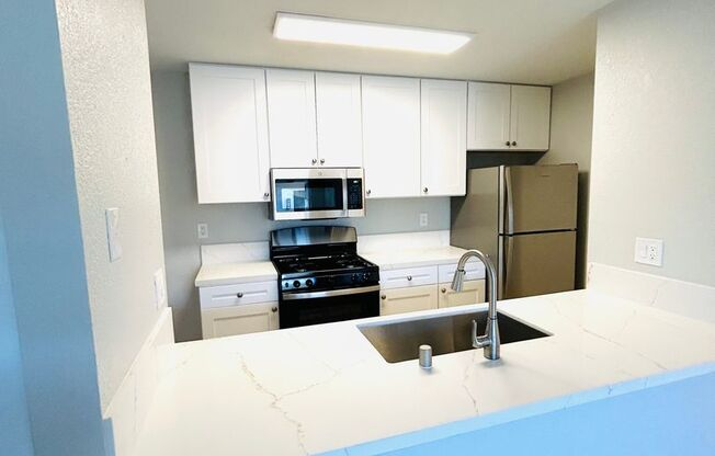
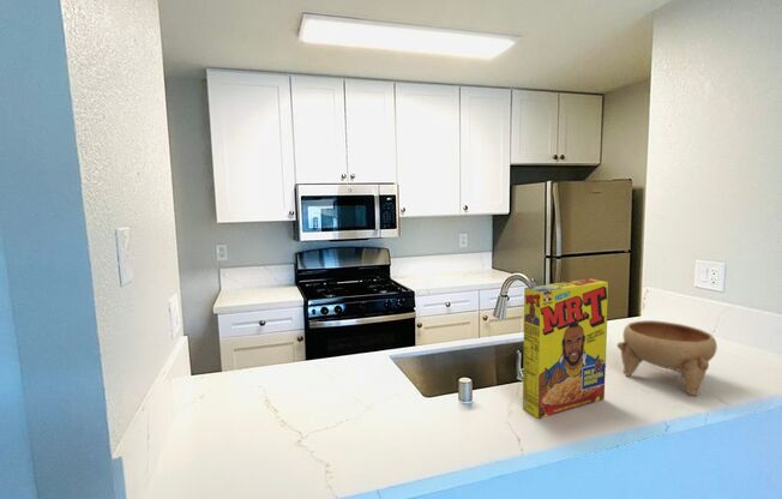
+ cereal box (565, 344)
+ bowl (667, 355)
